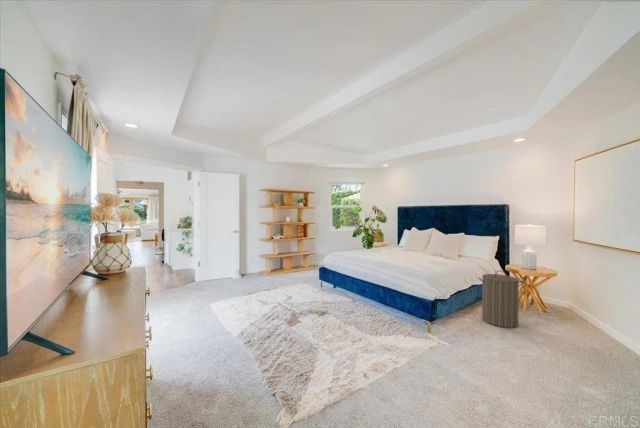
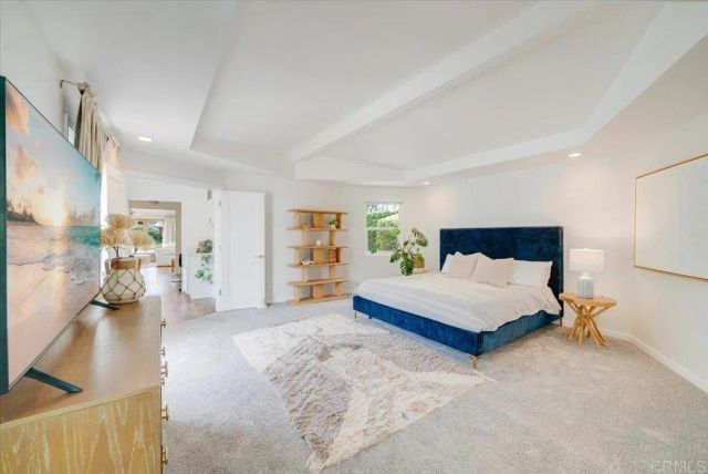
- laundry hamper (499, 296)
